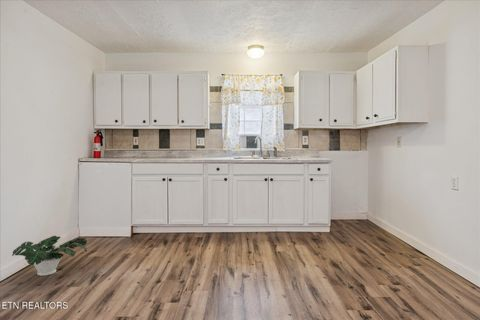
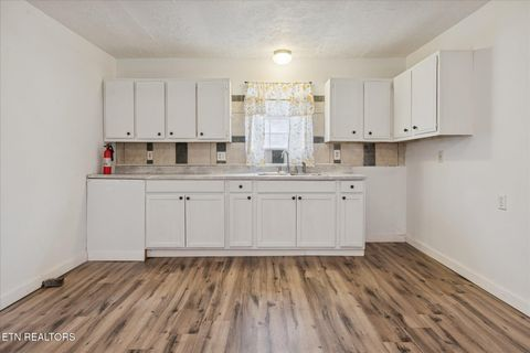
- potted plant (49, 258)
